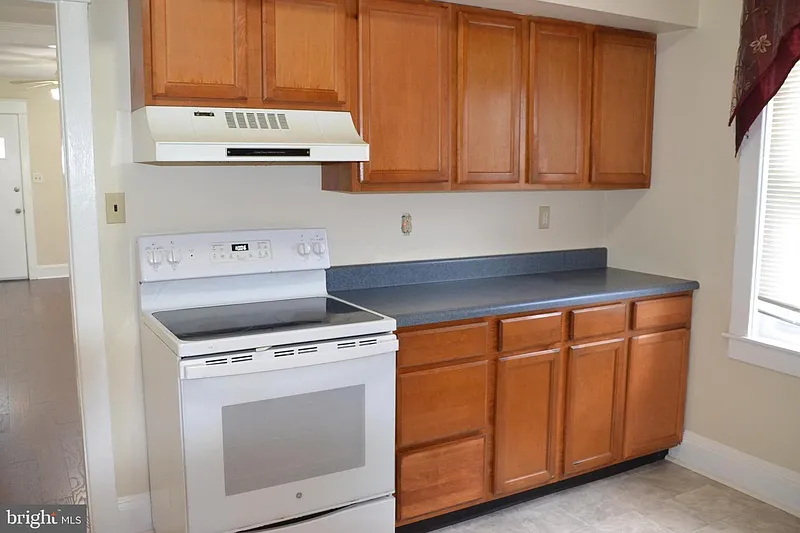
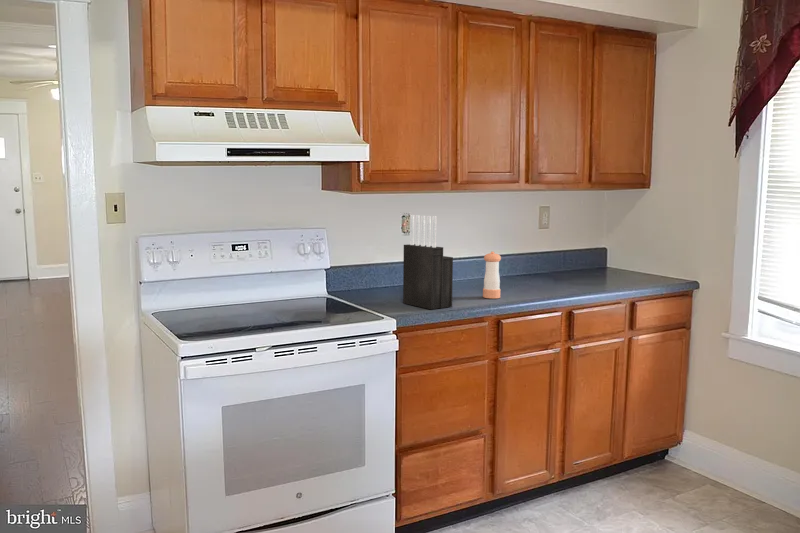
+ pepper shaker (492, 274)
+ knife block (430, 260)
